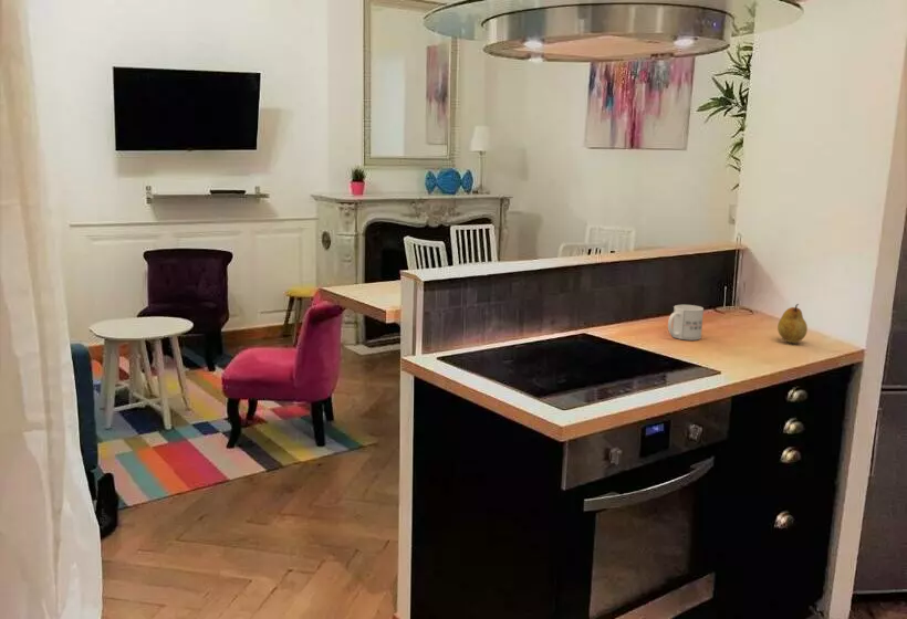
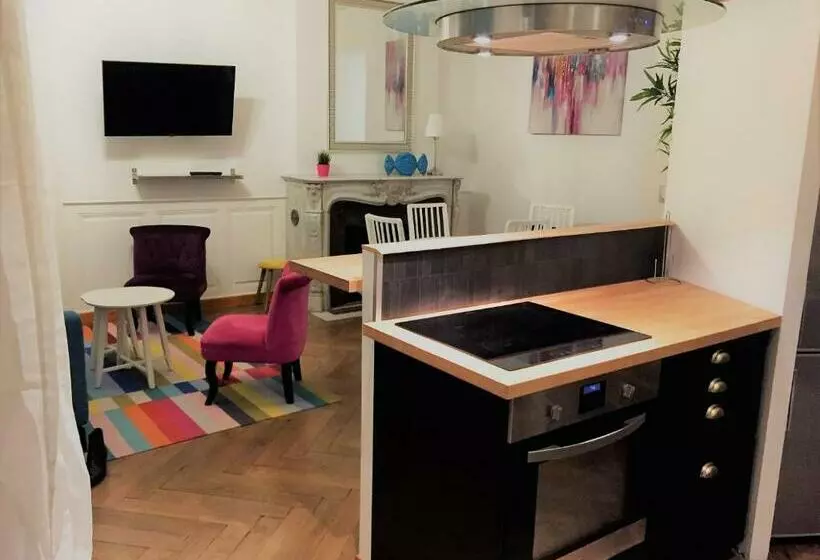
- mug (682, 322)
- fruit (792, 322)
